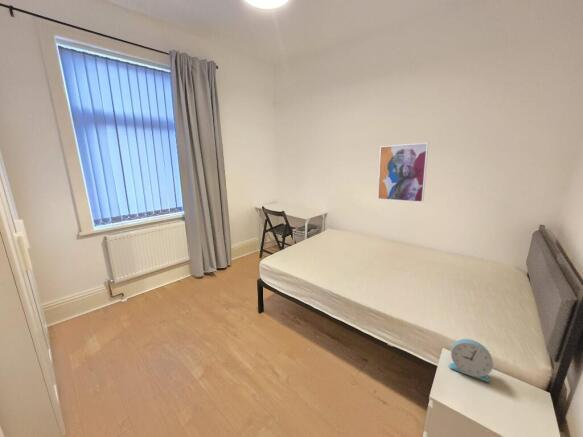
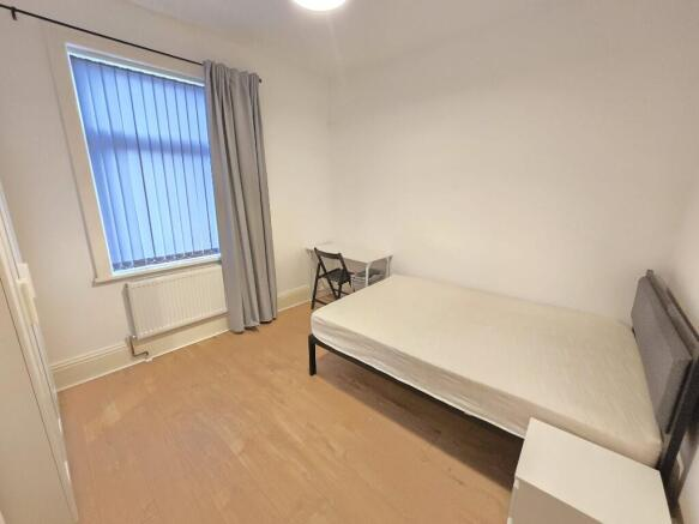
- alarm clock (471, 355)
- wall art (401, 173)
